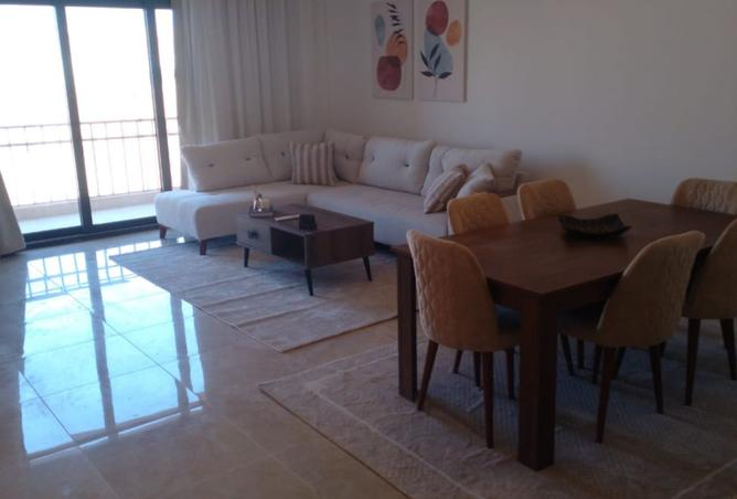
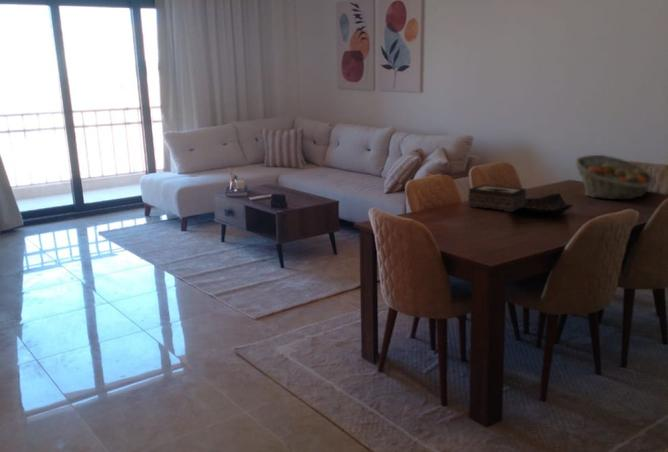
+ fruit basket (613, 176)
+ tissue box (496, 197)
